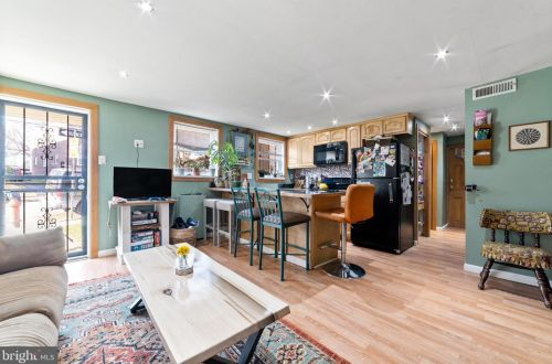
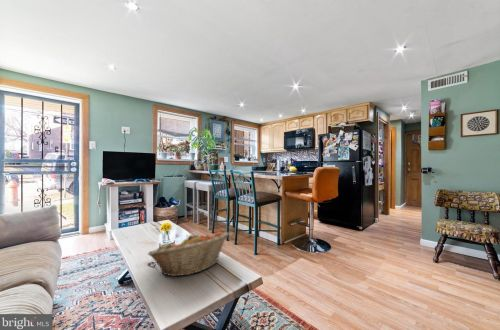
+ fruit basket (191, 248)
